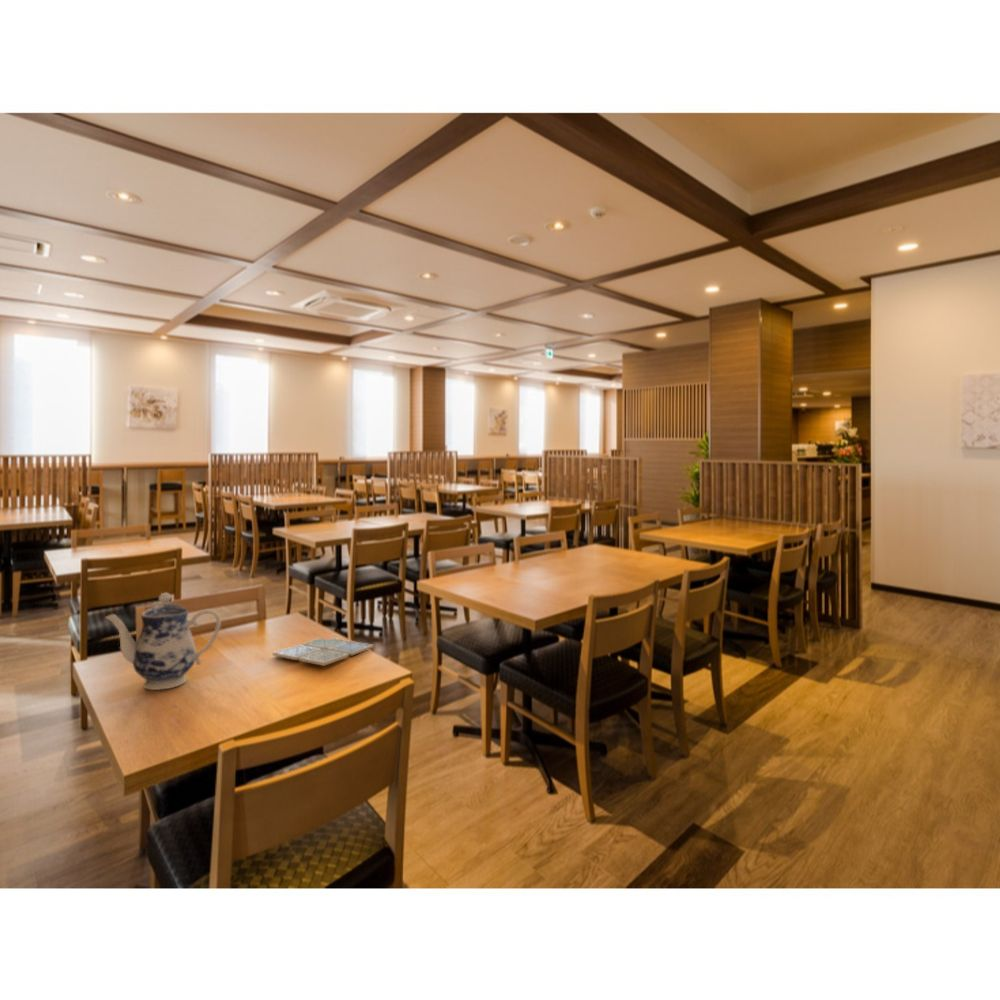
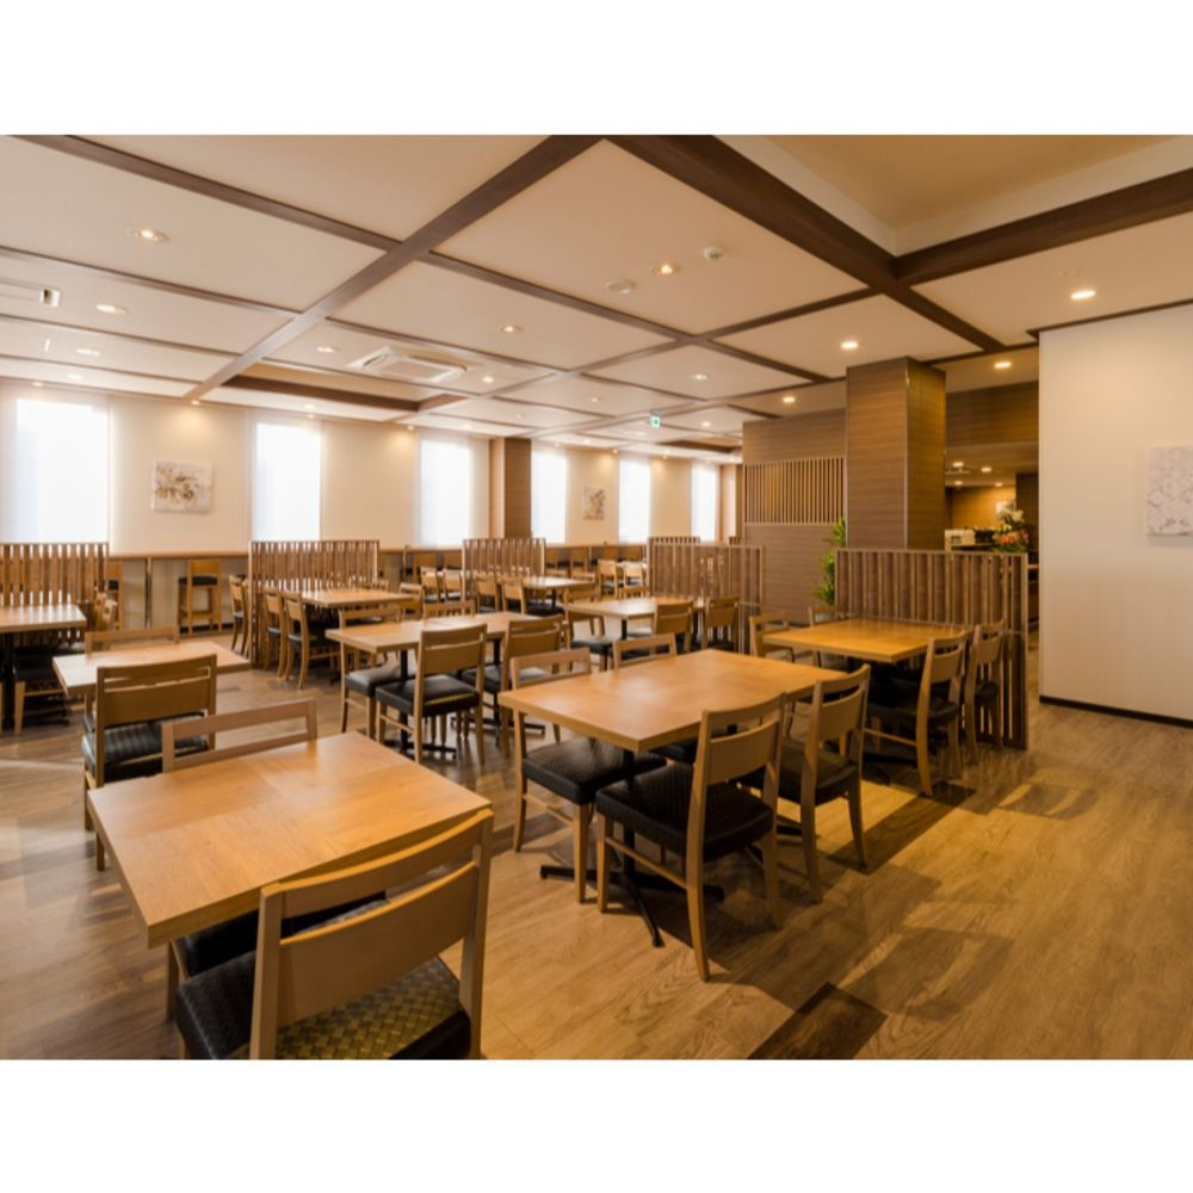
- teapot (165, 638)
- drink coaster (324, 650)
